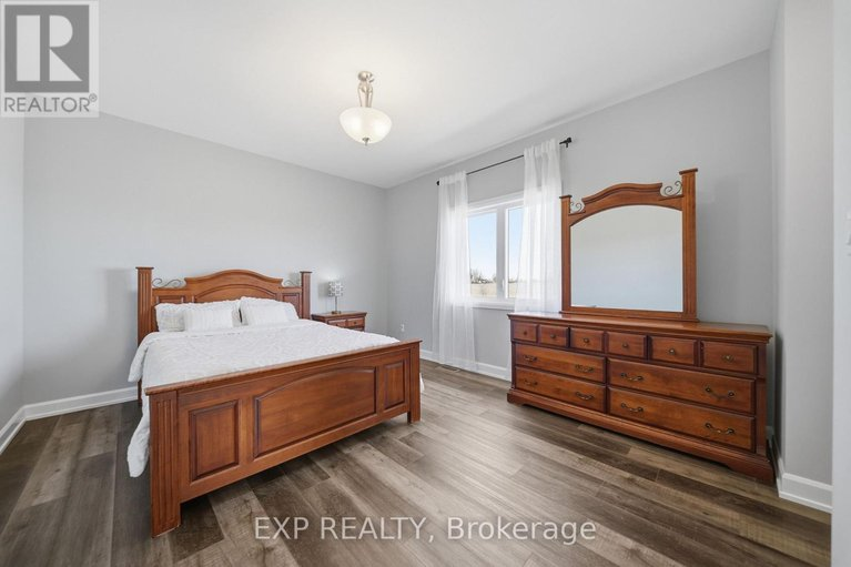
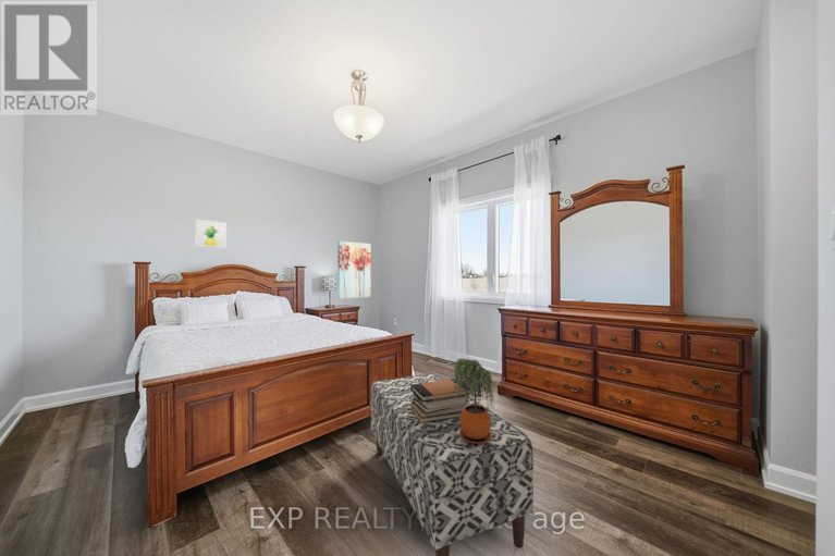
+ potted plant (474, 399)
+ bench (434, 446)
+ wall art (355, 270)
+ wall art (211, 234)
+ book stack (440, 399)
